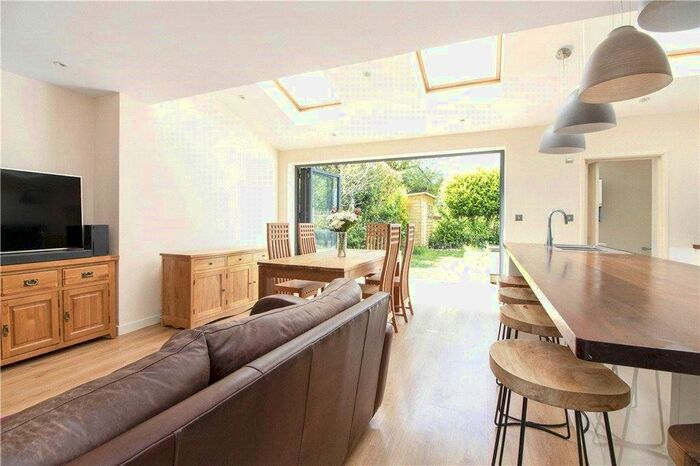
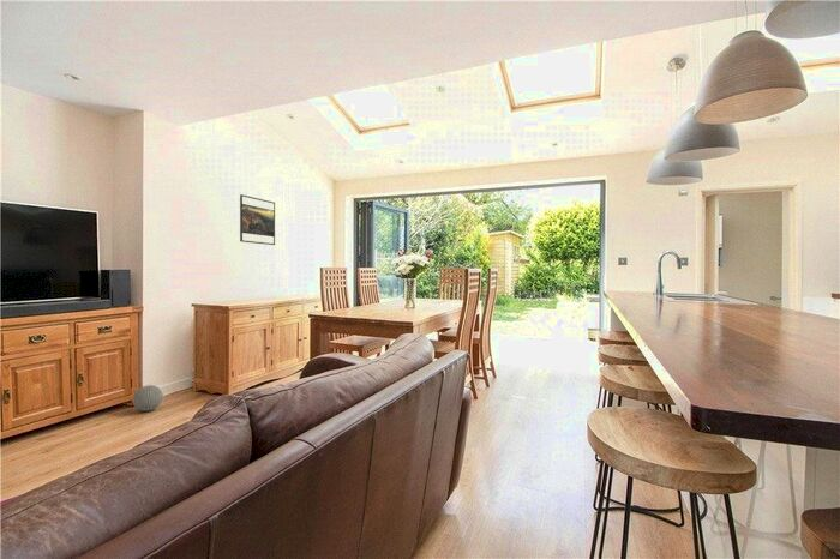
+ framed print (258, 221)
+ decorative ball (148, 397)
